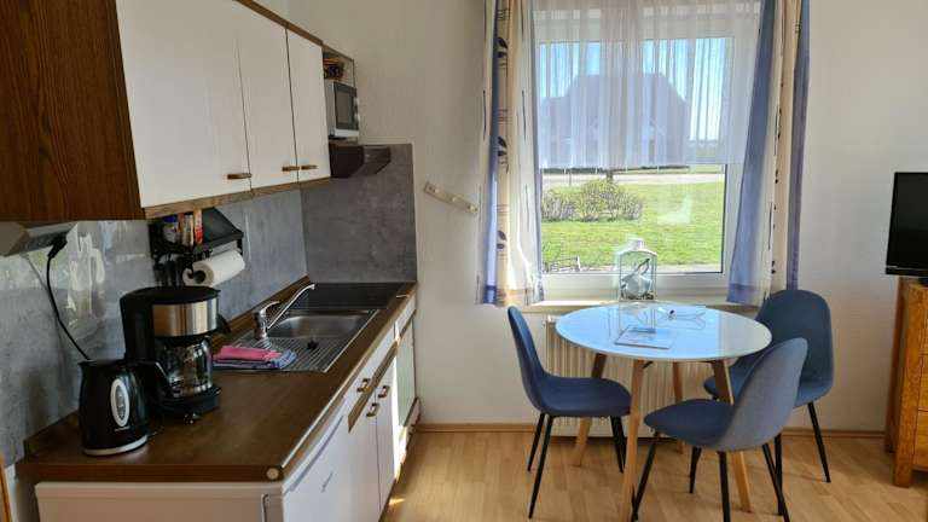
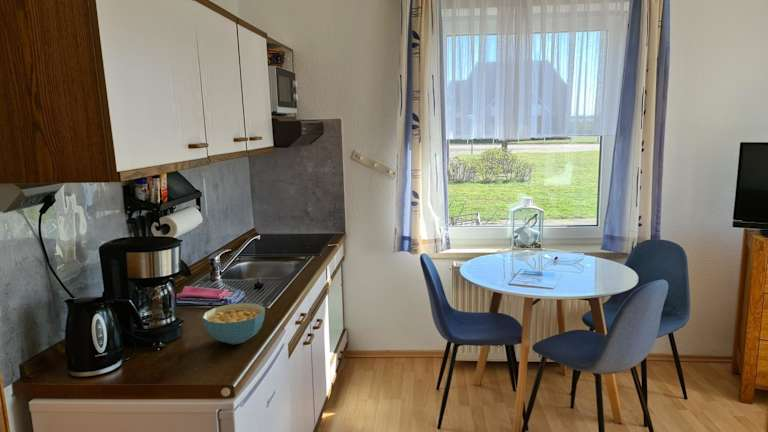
+ cereal bowl (235, 326)
